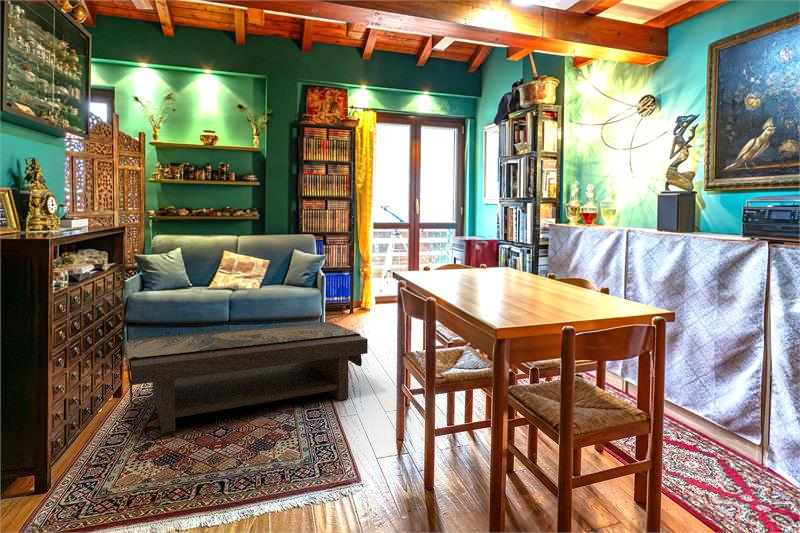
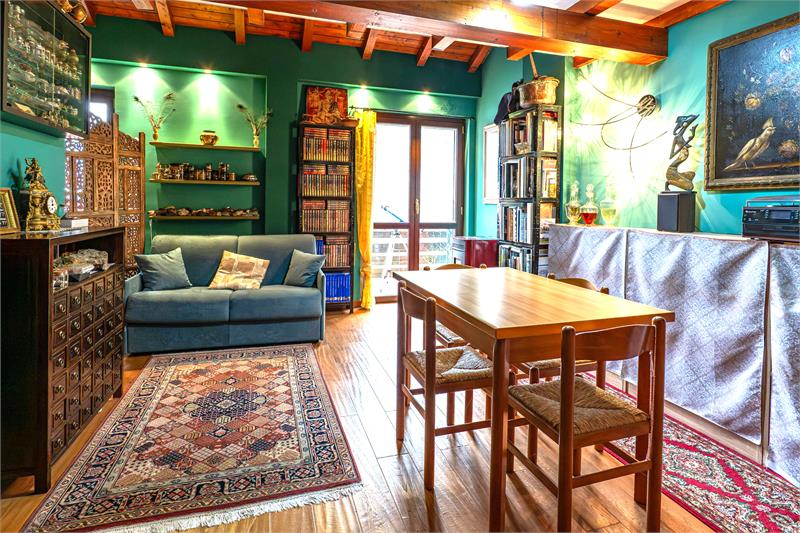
- coffee table (251, 367)
